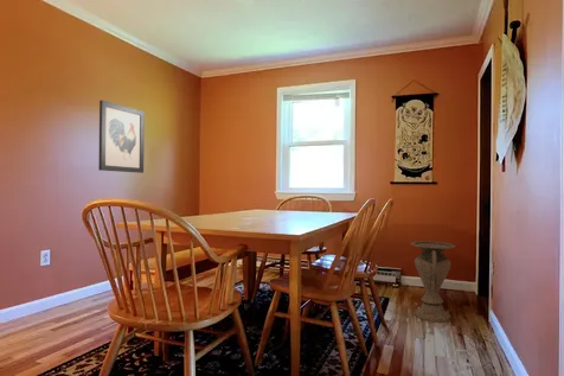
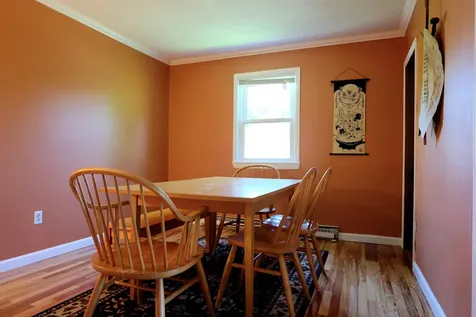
- vase (431, 280)
- wall art (122, 139)
